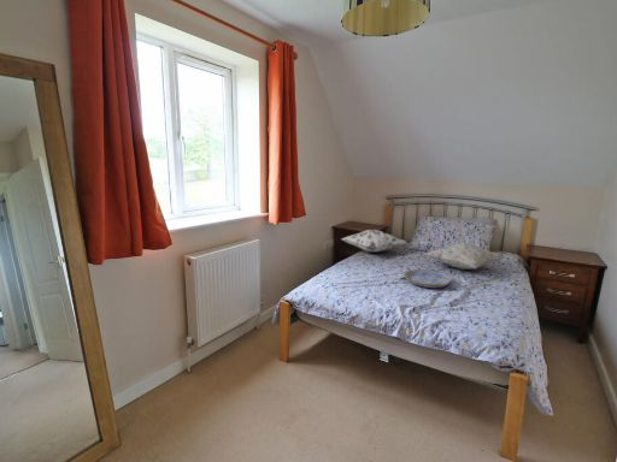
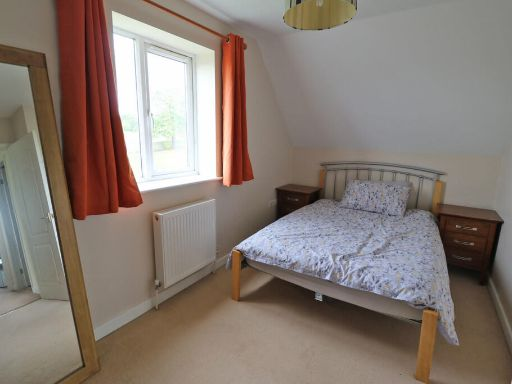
- decorative pillow (372, 241)
- decorative pillow (464, 255)
- serving tray (427, 277)
